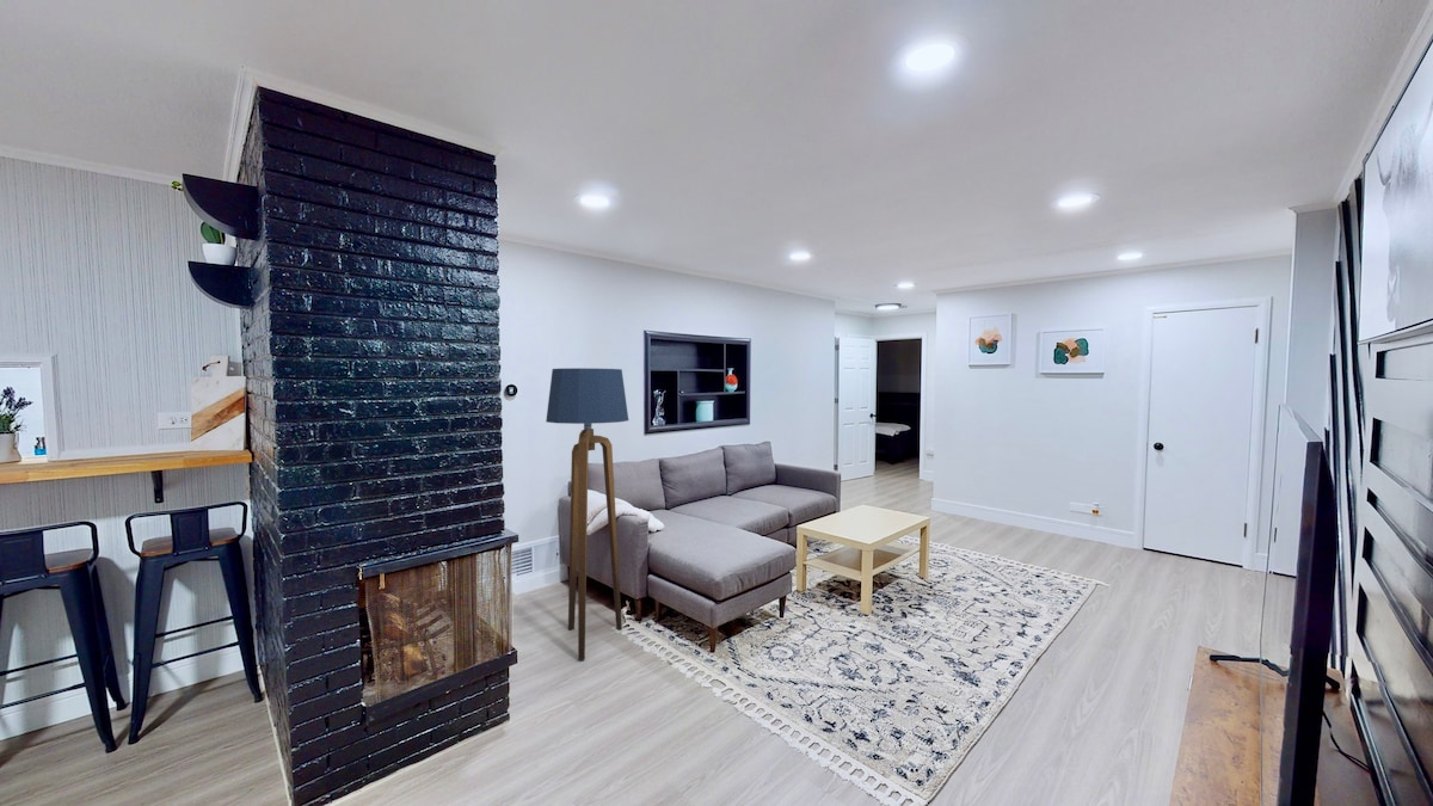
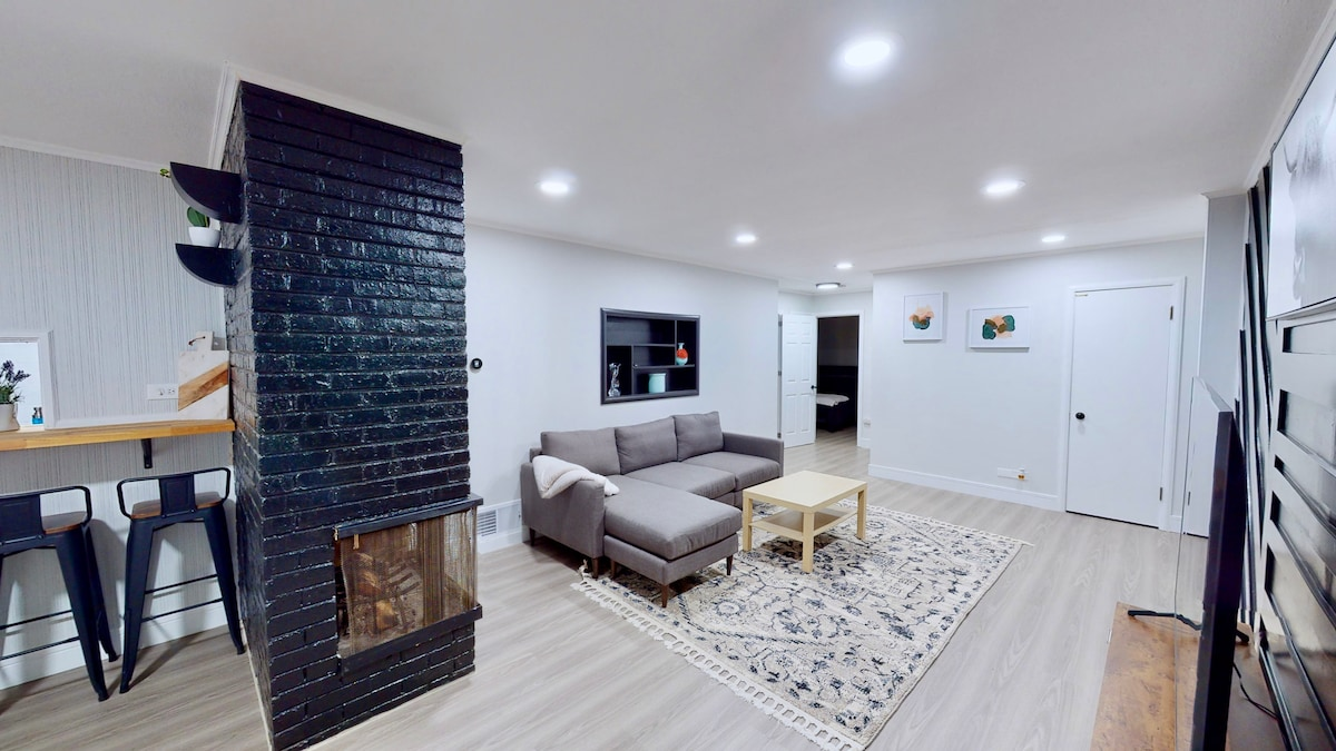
- floor lamp (586, 506)
